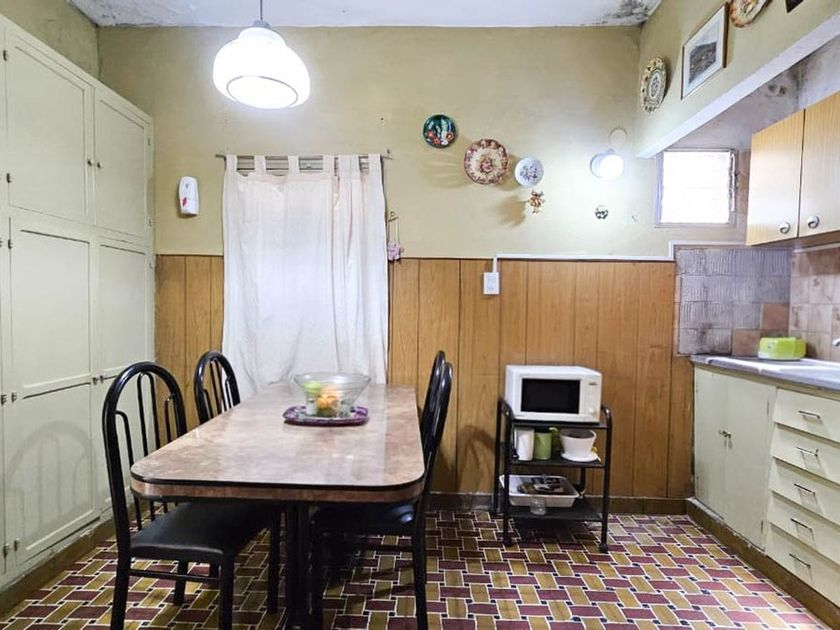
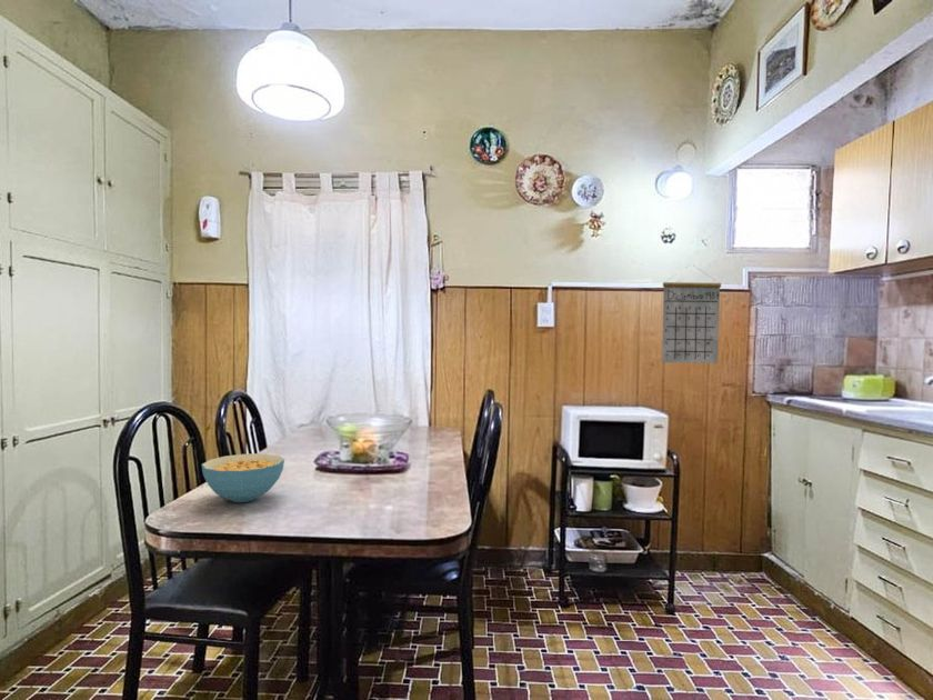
+ calendar (691, 313)
+ cereal bowl (243, 480)
